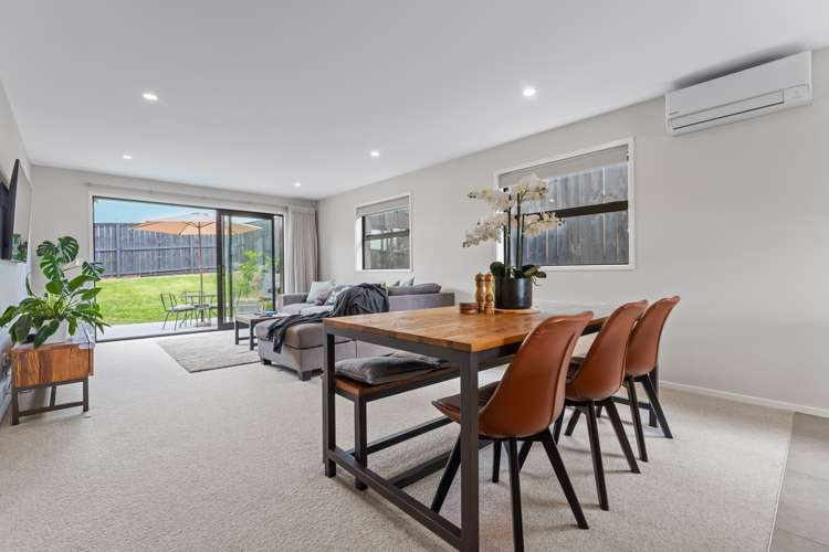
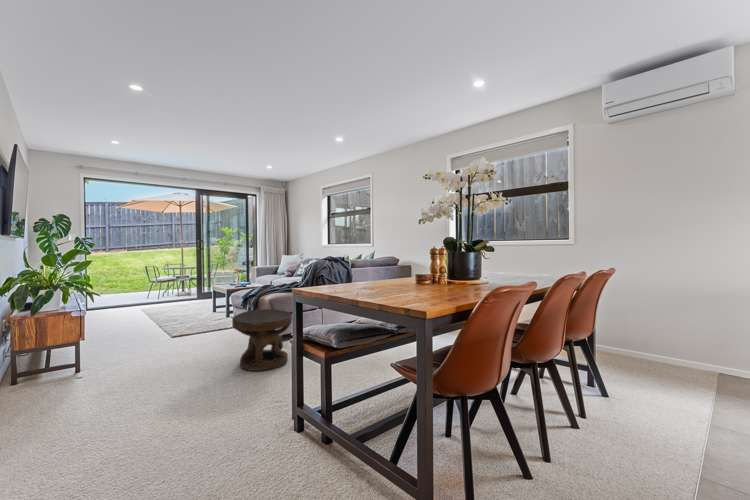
+ side table (264, 338)
